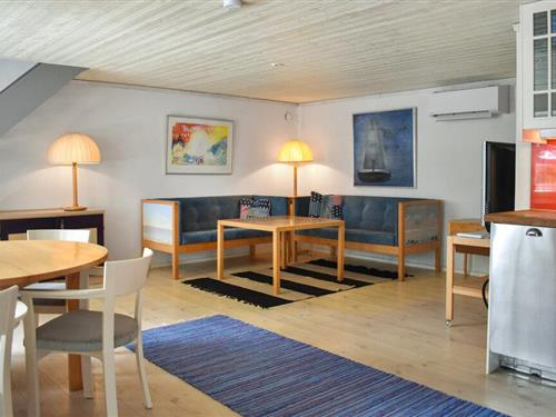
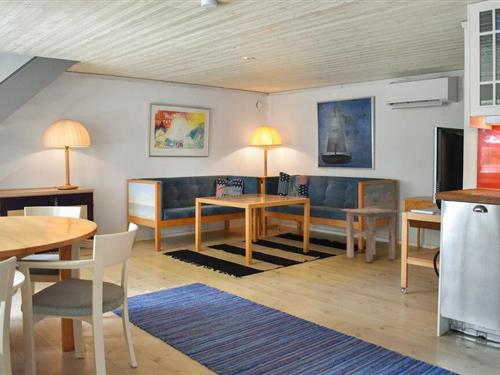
+ side table (370, 233)
